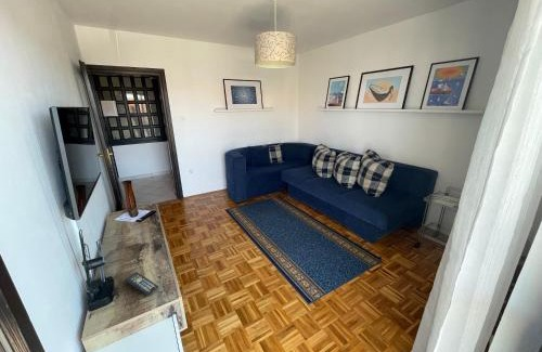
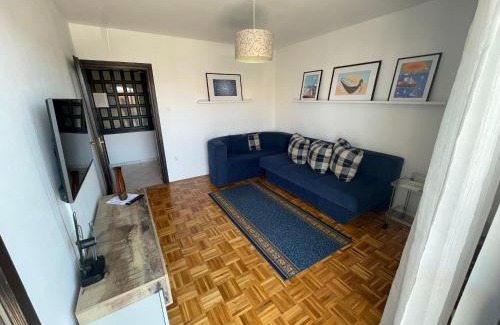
- remote control (140, 283)
